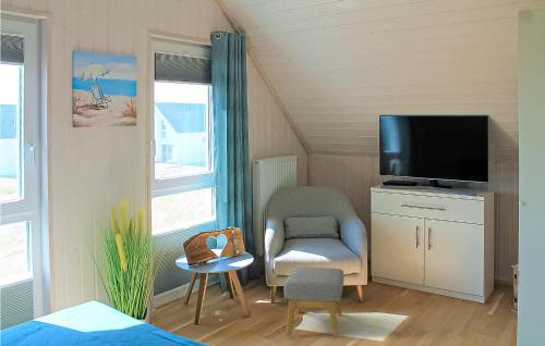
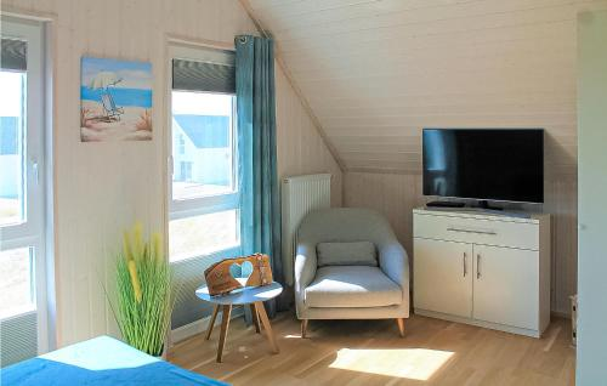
- footstool (315, 298)
